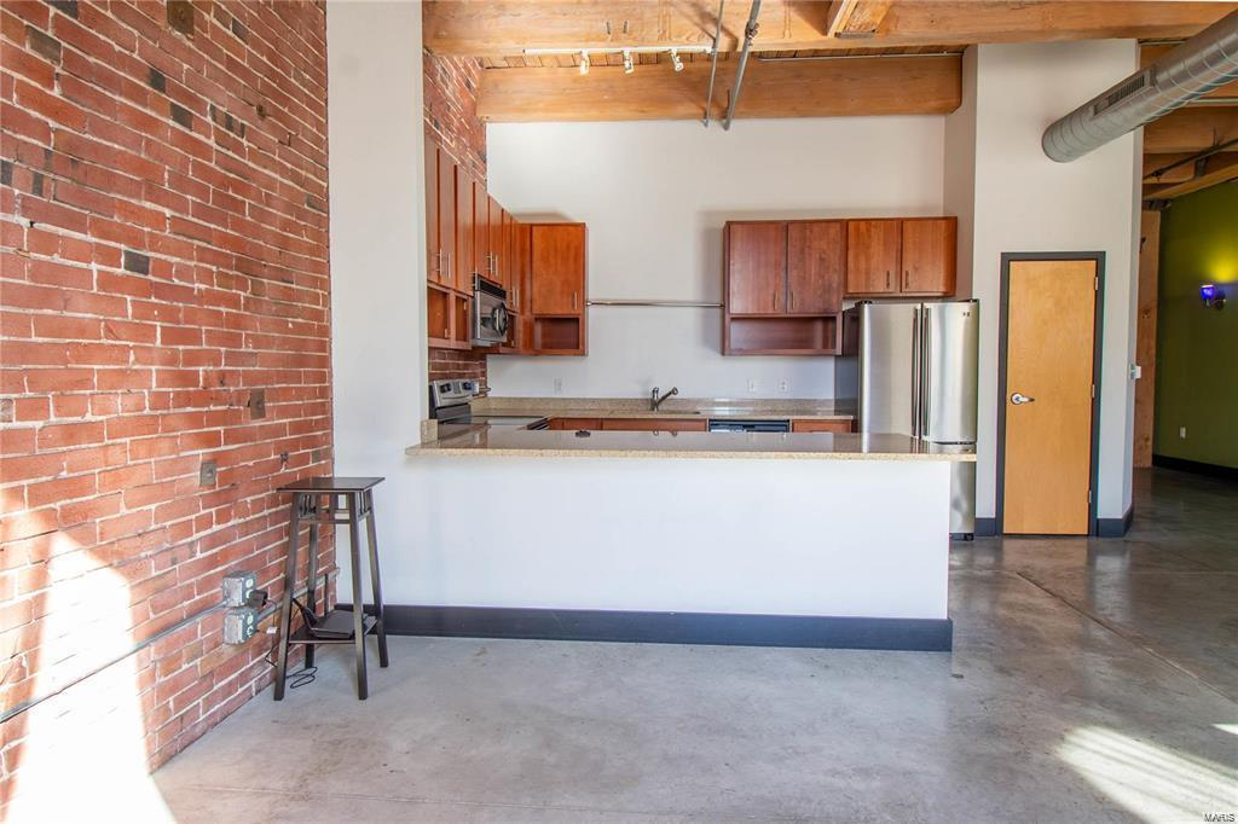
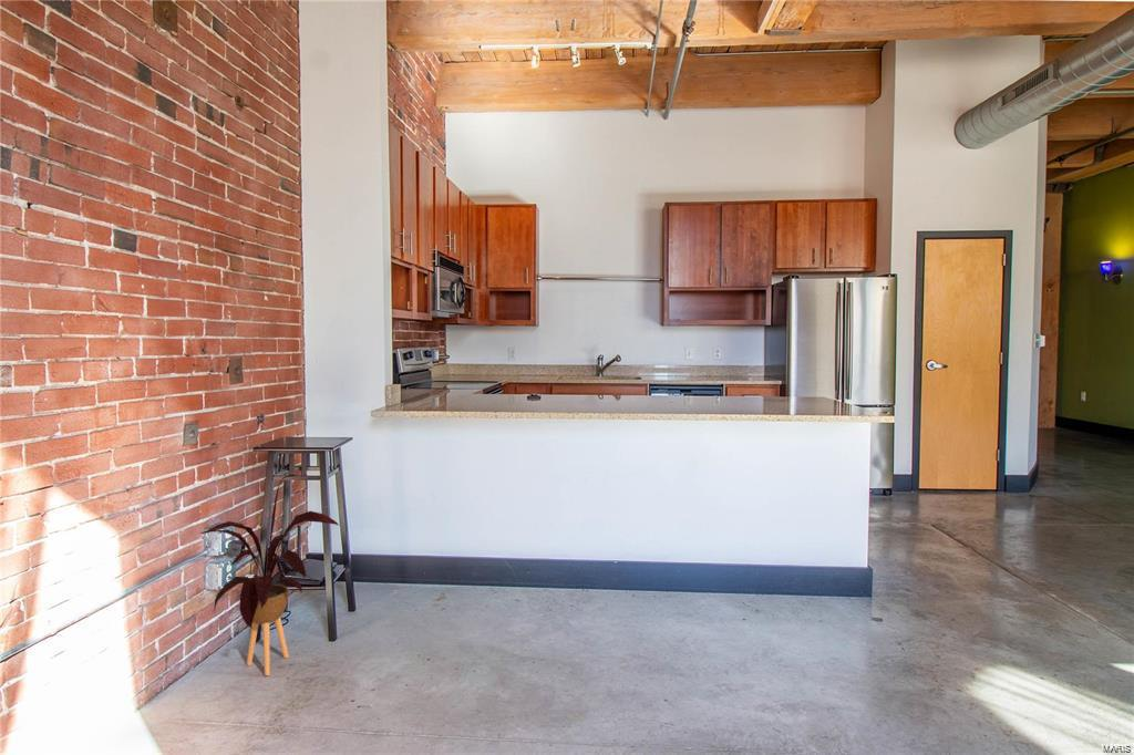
+ house plant (265, 576)
